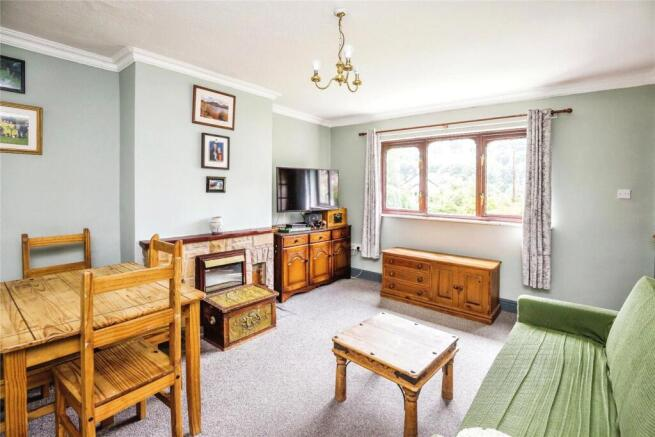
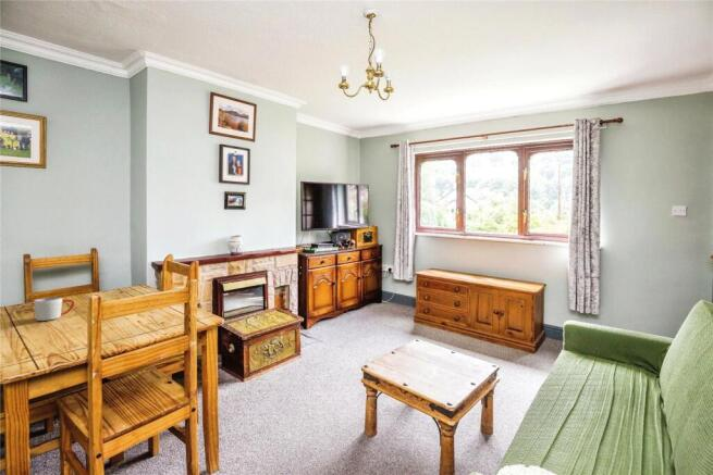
+ mug (54, 308)
